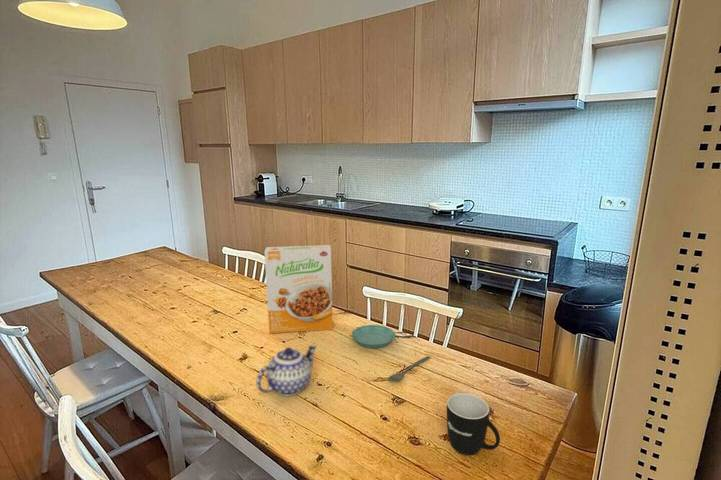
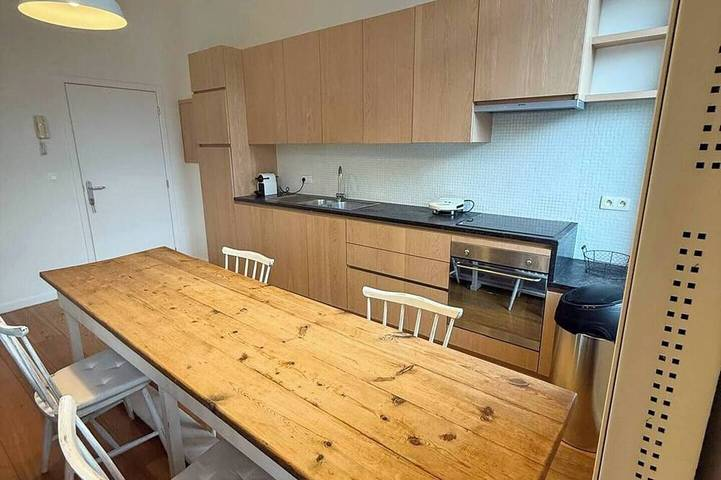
- mug (472, 428)
- spoon (410, 367)
- teapot (288, 368)
- saucer (373, 337)
- cereal box (299, 288)
